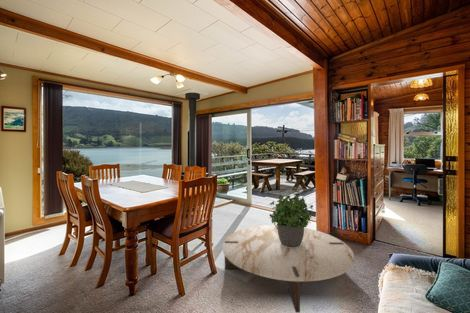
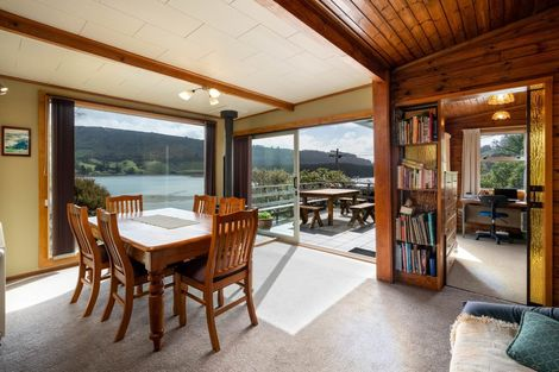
- potted plant (291, 218)
- coffee table (284, 257)
